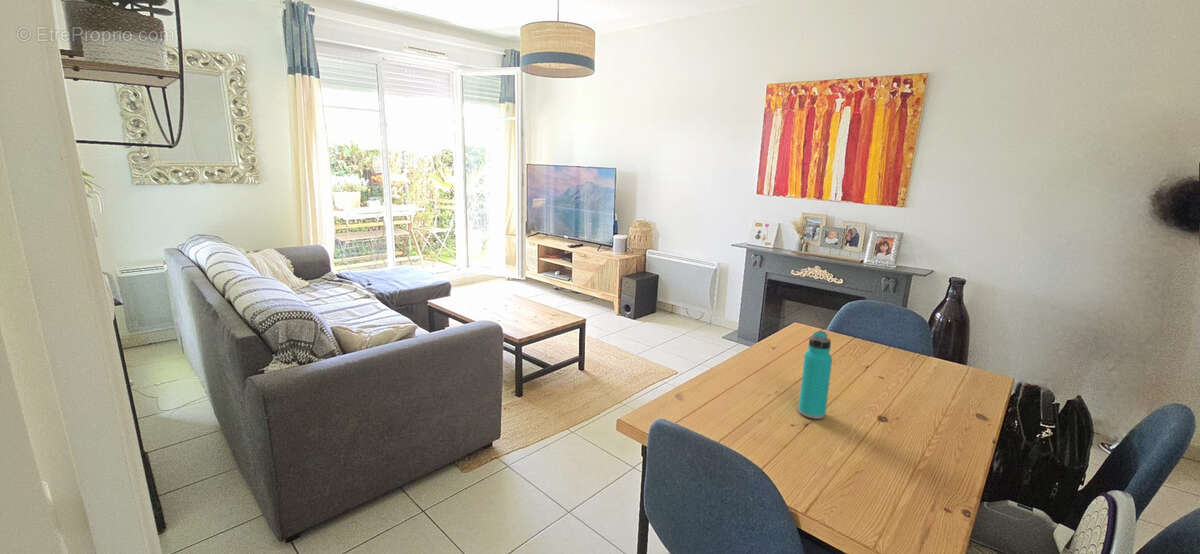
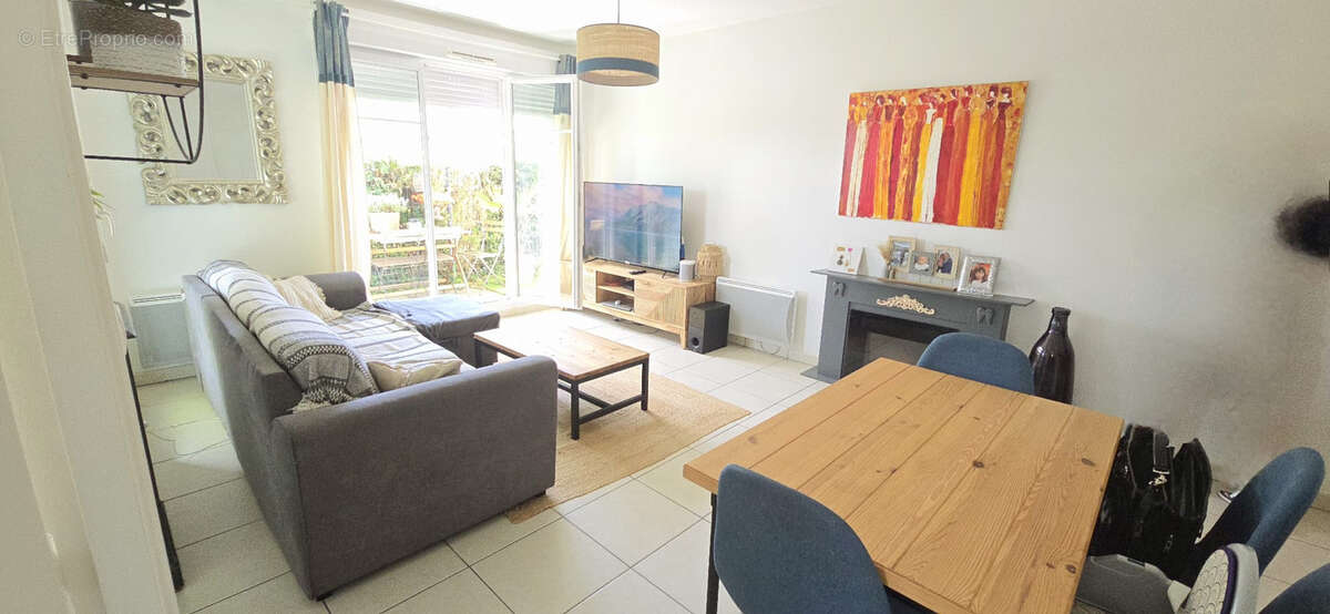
- water bottle (816, 373)
